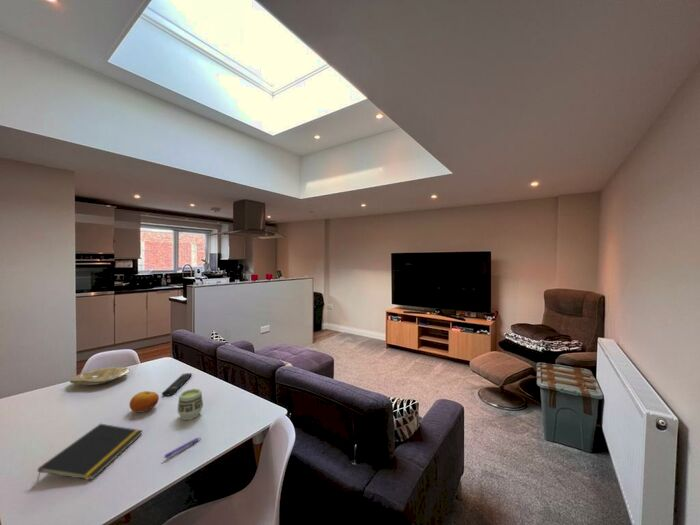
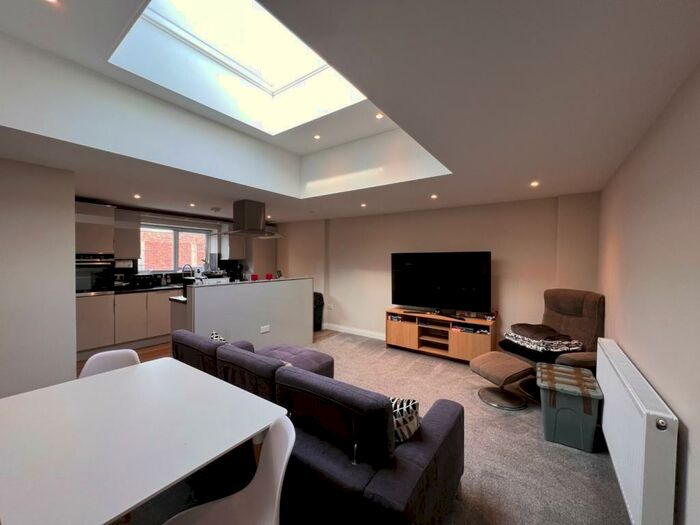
- cup (190, 404)
- pen (183, 446)
- remote control (178, 383)
- fruit (144, 401)
- notepad (96, 448)
- plate (102, 376)
